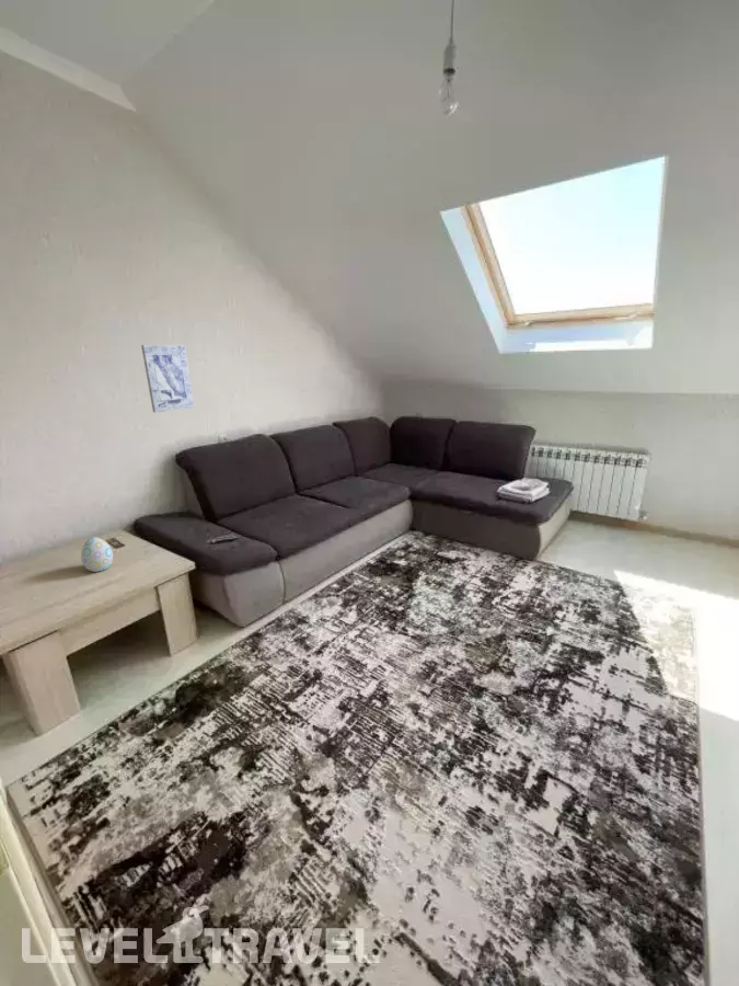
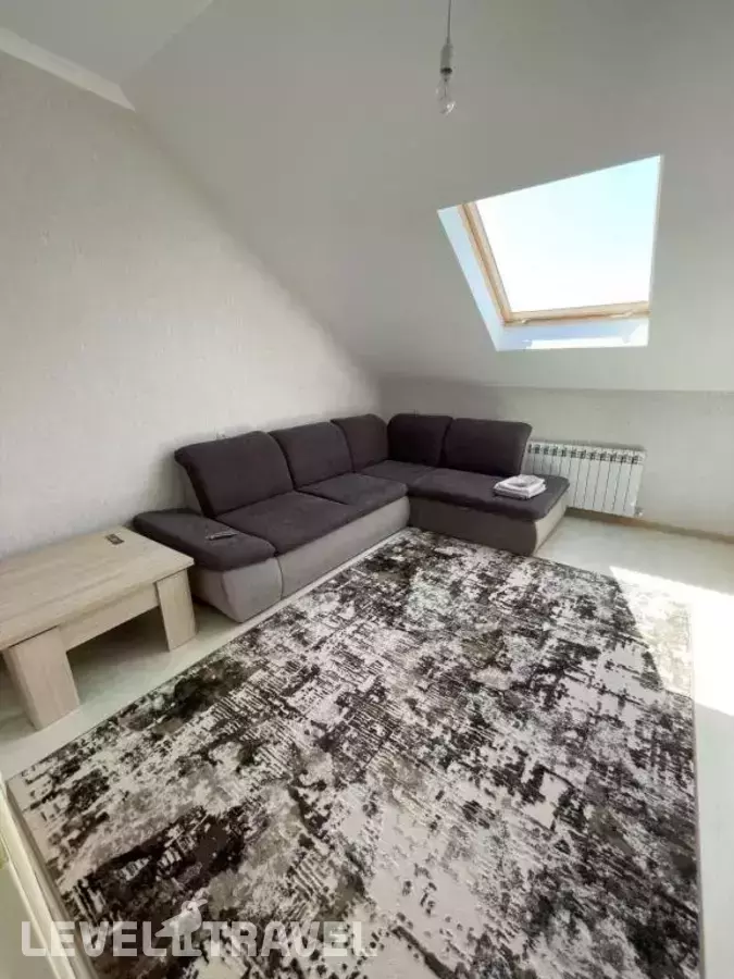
- wall art (169, 378)
- decorative egg (96, 552)
